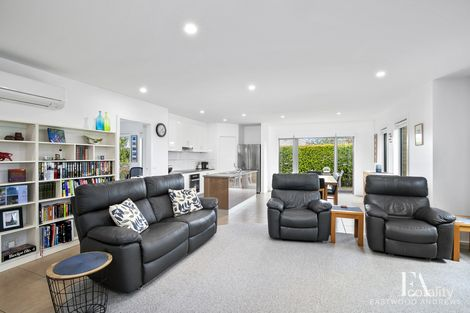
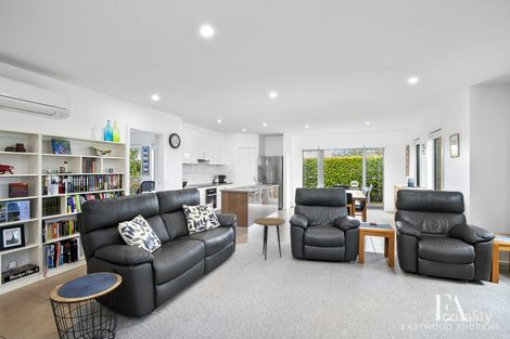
+ side table (266, 238)
